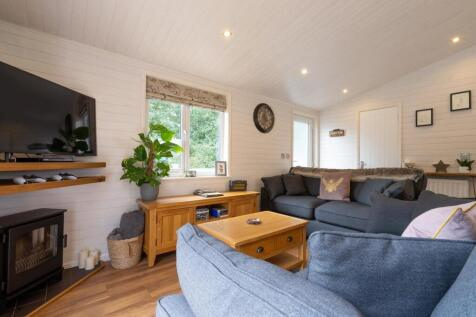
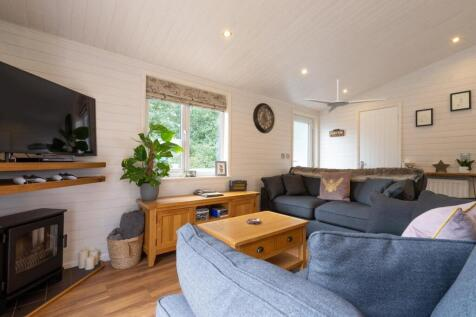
+ ceiling fan (338, 92)
